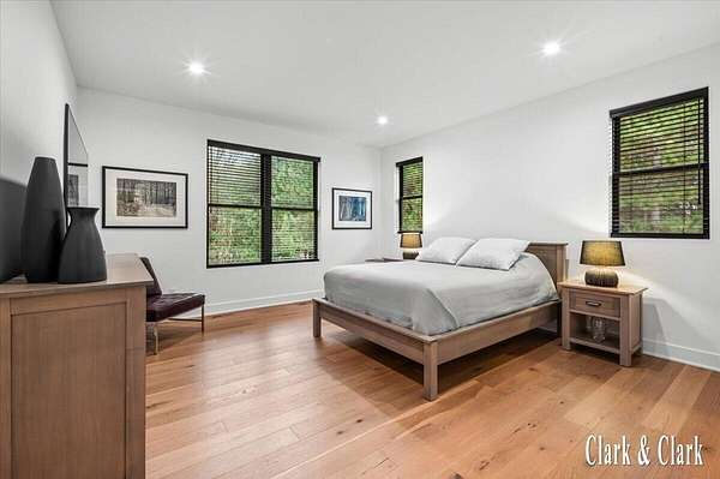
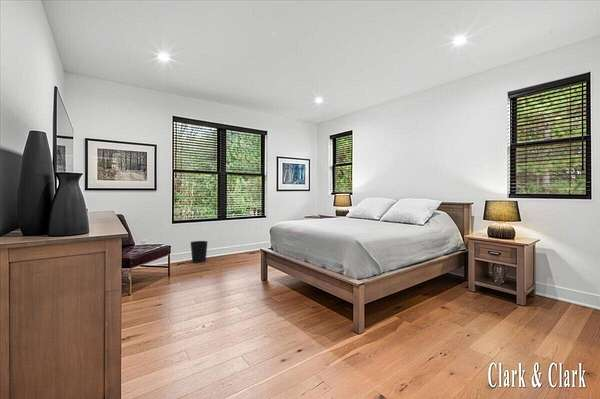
+ wastebasket (199, 251)
